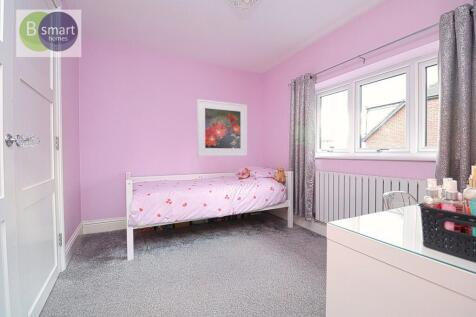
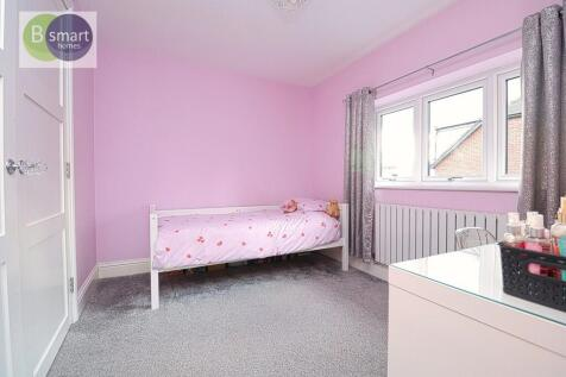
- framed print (223, 129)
